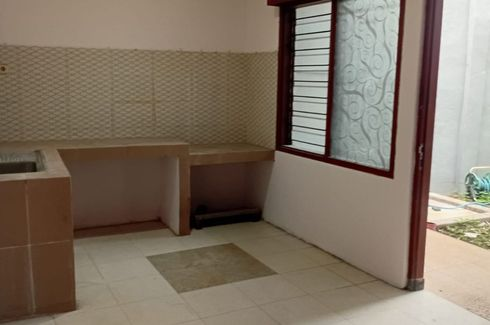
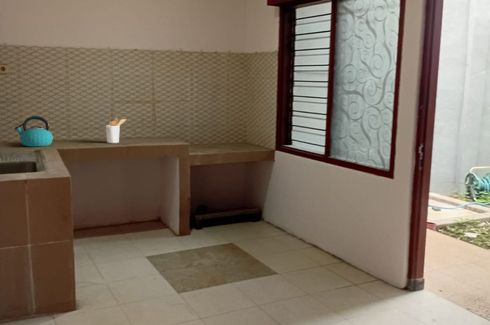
+ kettle (33, 130)
+ utensil holder (116, 130)
